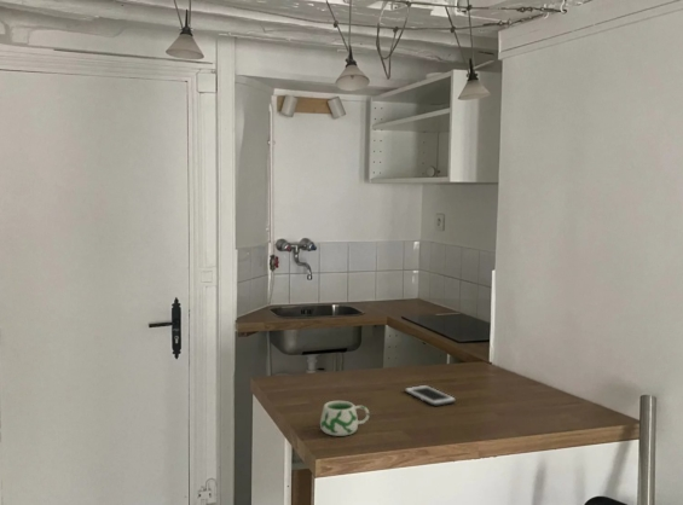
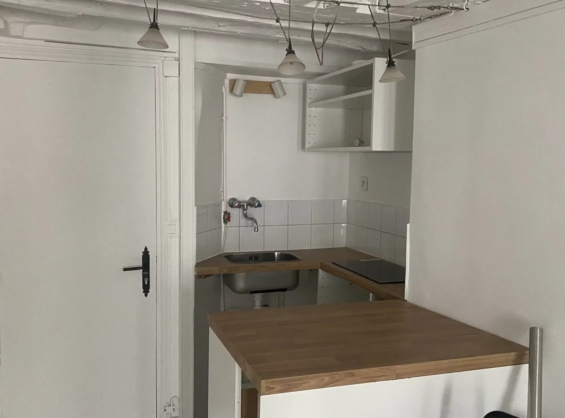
- cell phone (429, 395)
- mug (345, 417)
